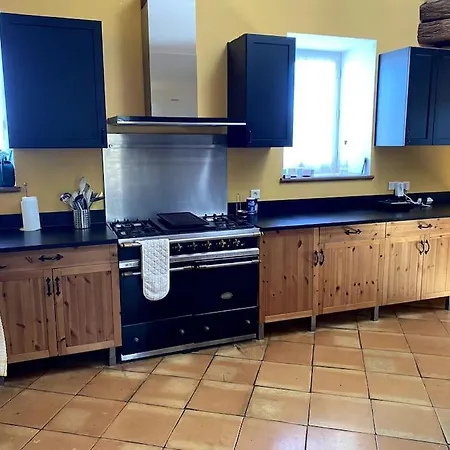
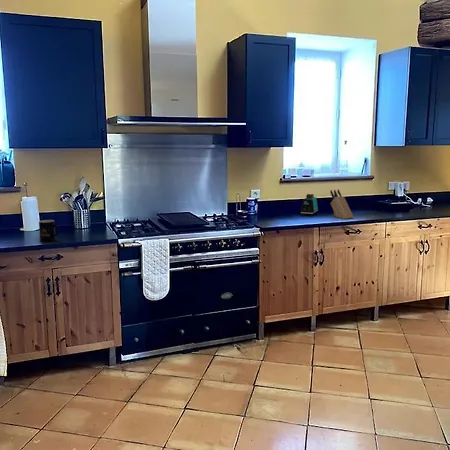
+ knife block (341, 203)
+ toaster (309, 204)
+ mug (49, 230)
